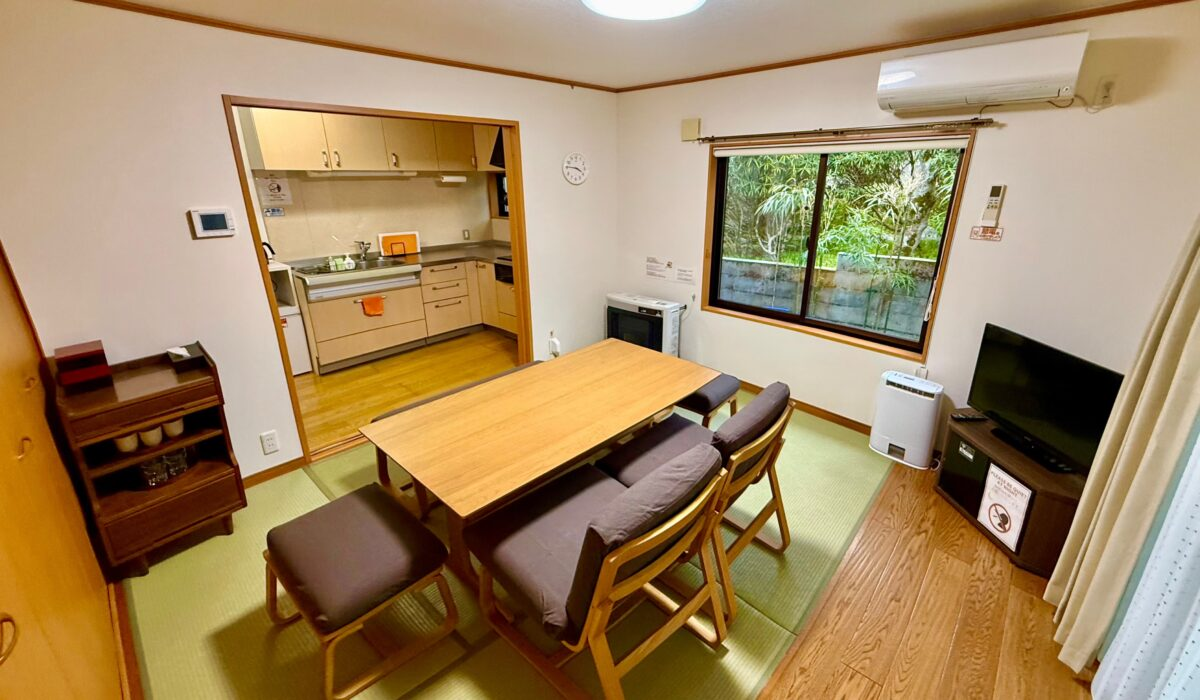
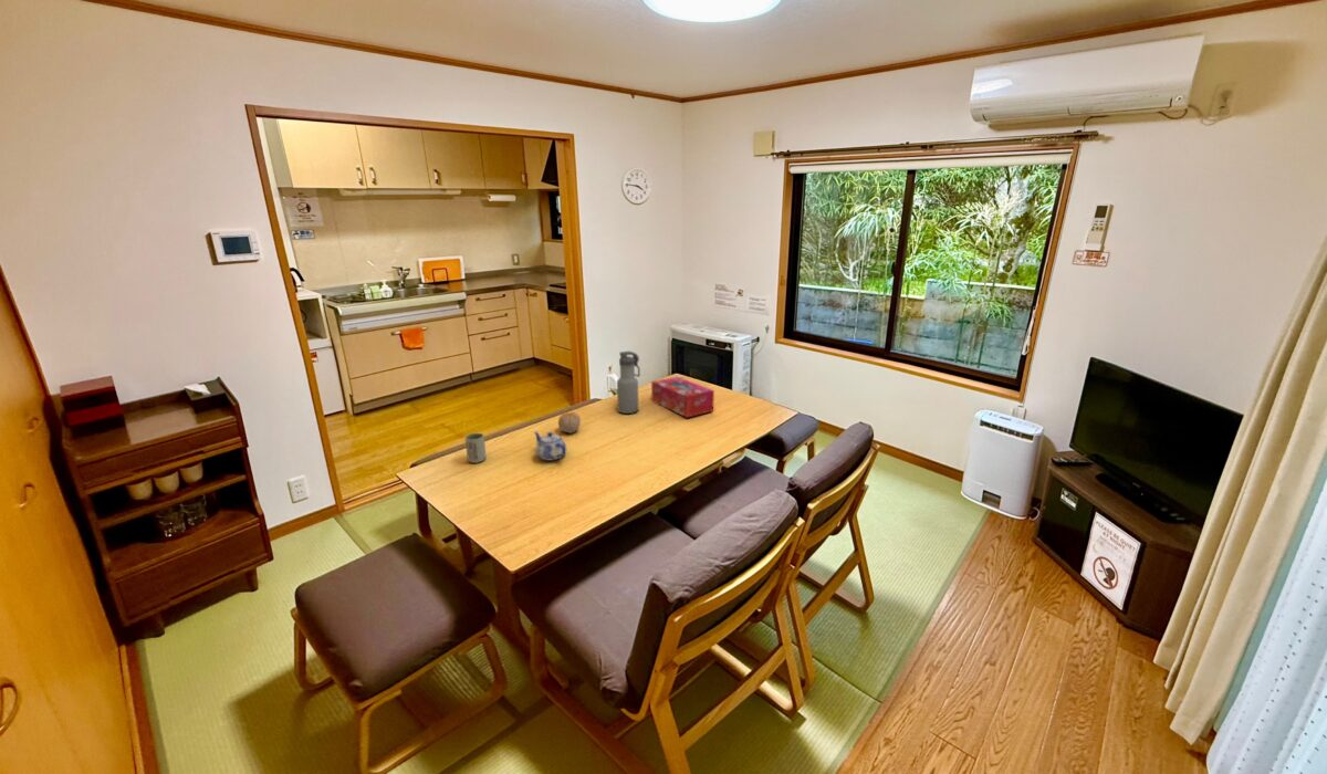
+ fruit (570, 422)
+ water bottle (627, 381)
+ tissue box (681, 396)
+ teapot (548, 443)
+ cup (476, 448)
